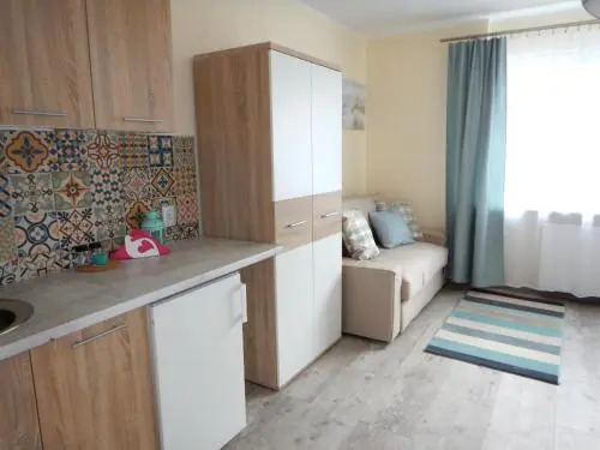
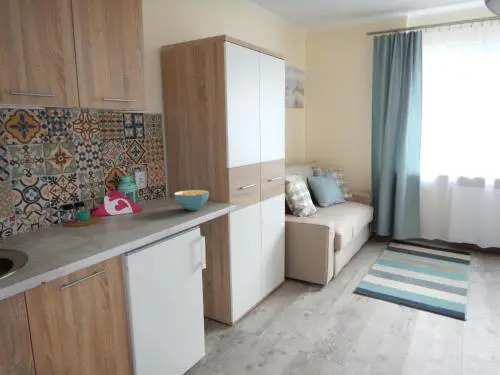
+ cereal bowl (192, 200)
